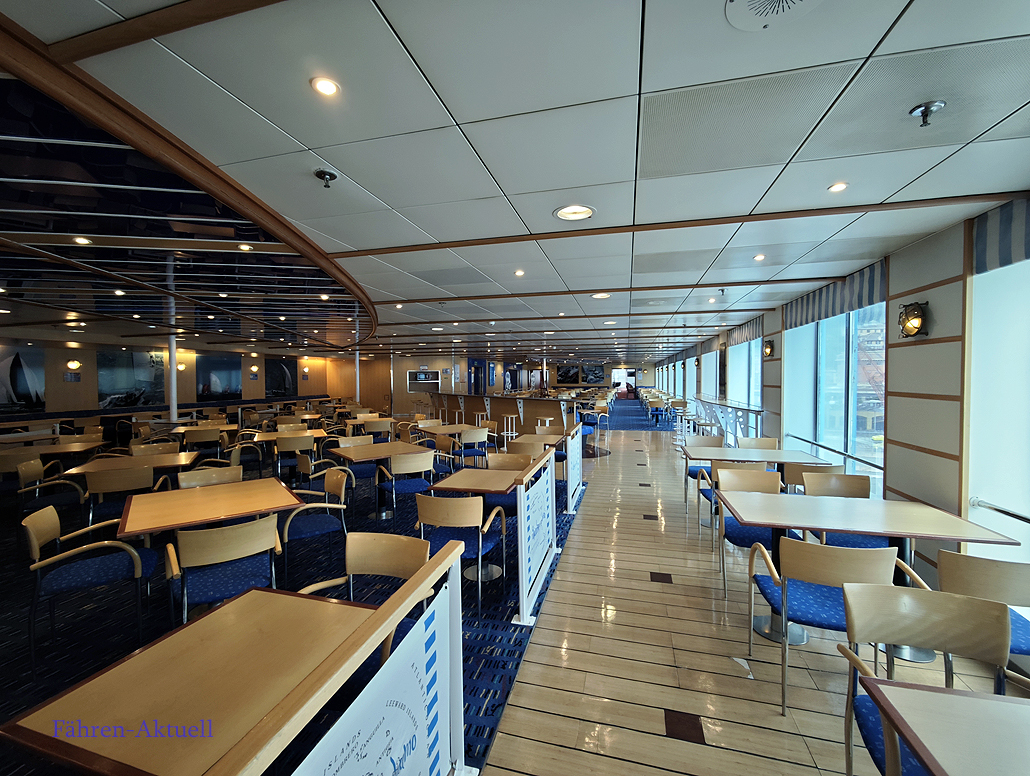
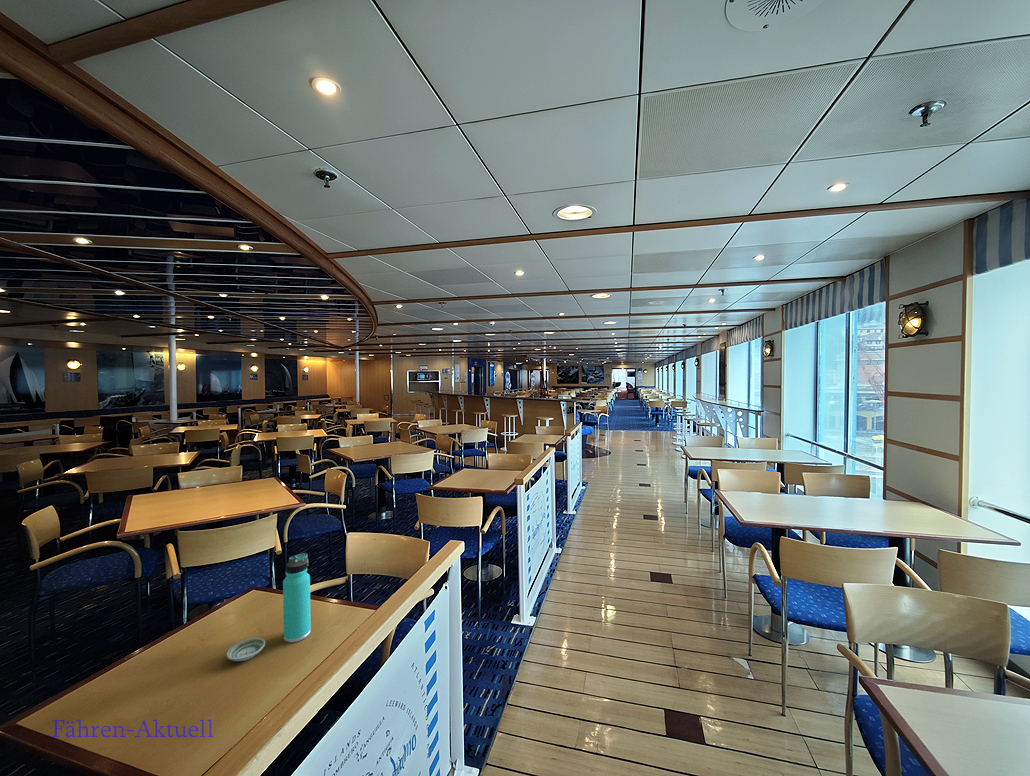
+ saucer (246, 651)
+ thermos bottle (296, 595)
